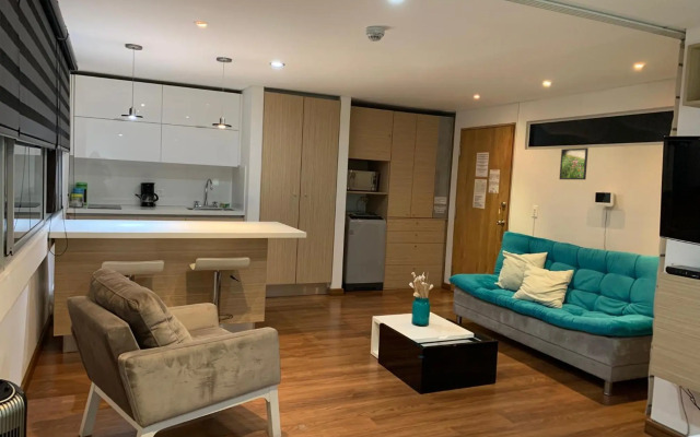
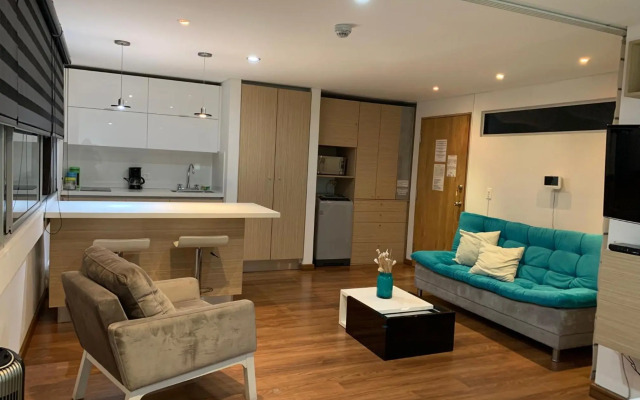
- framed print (573, 164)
